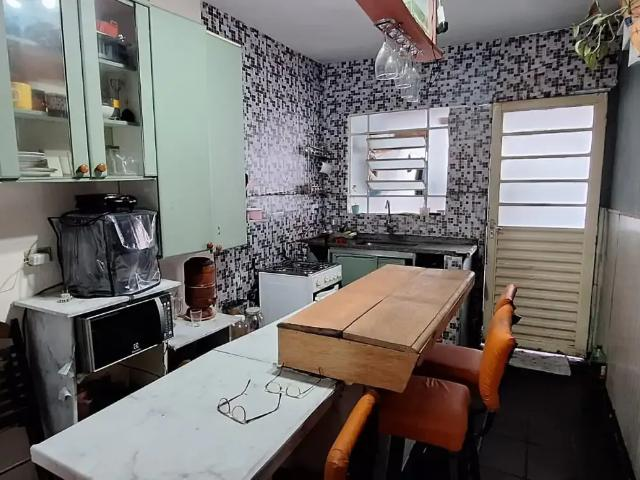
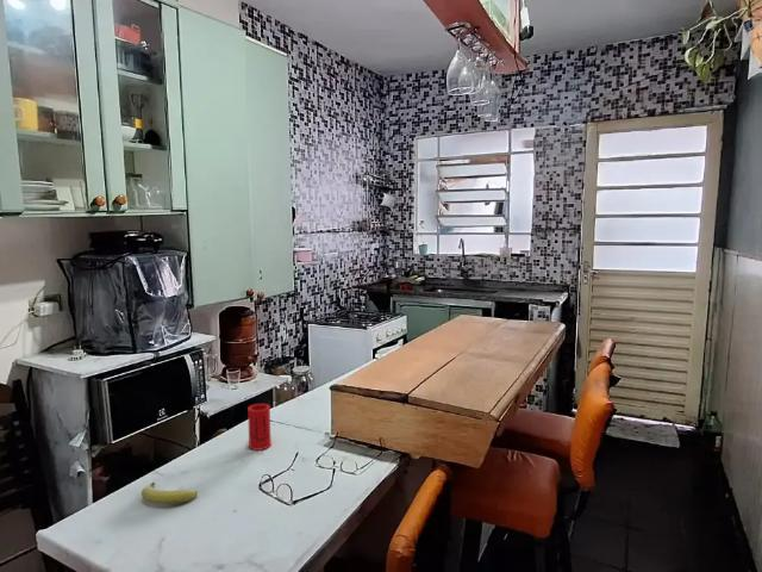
+ fruit (164, 491)
+ cup (260, 425)
